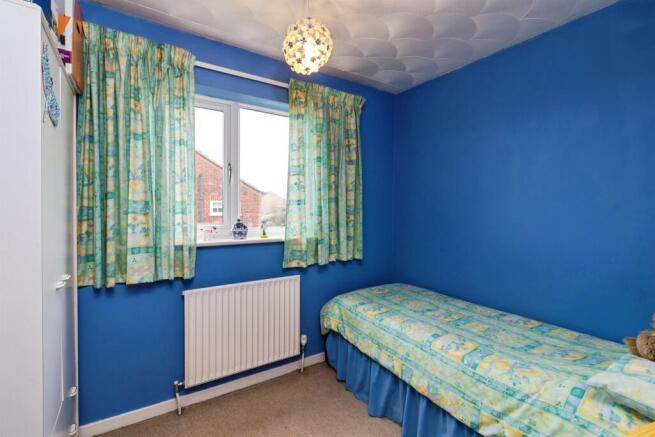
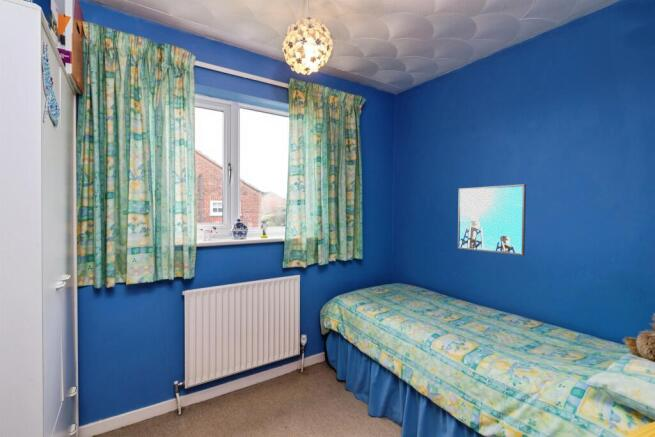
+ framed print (488, 219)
